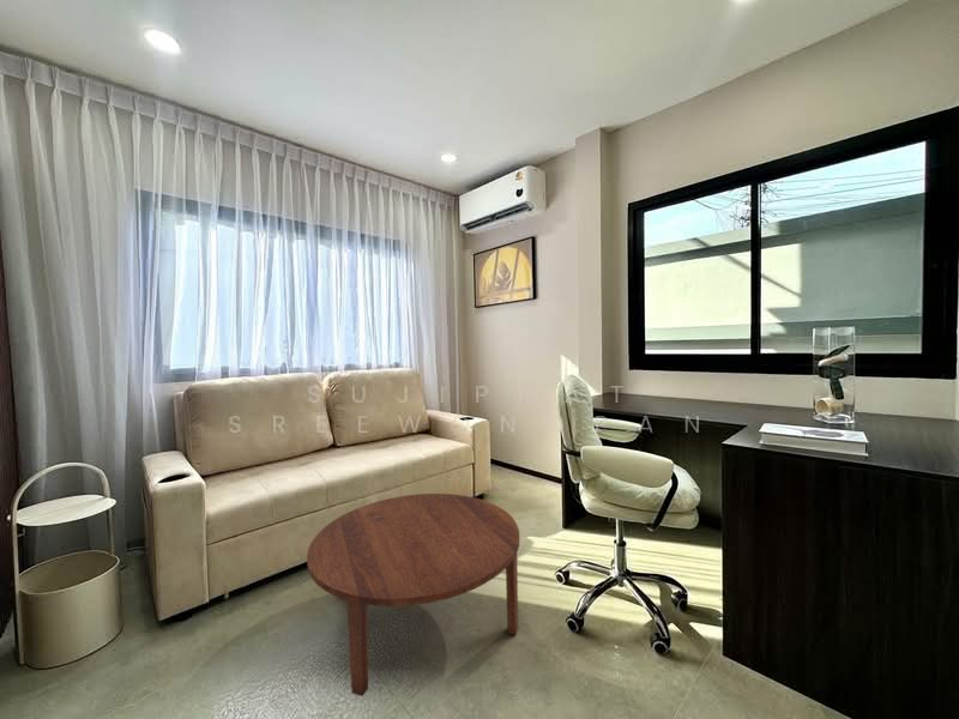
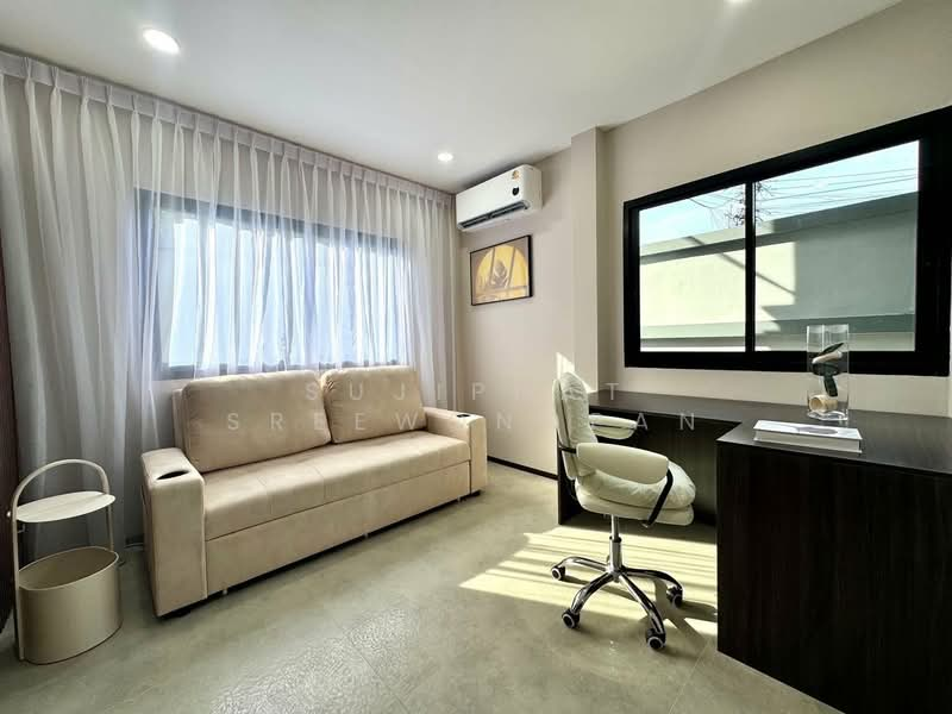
- coffee table (418, 570)
